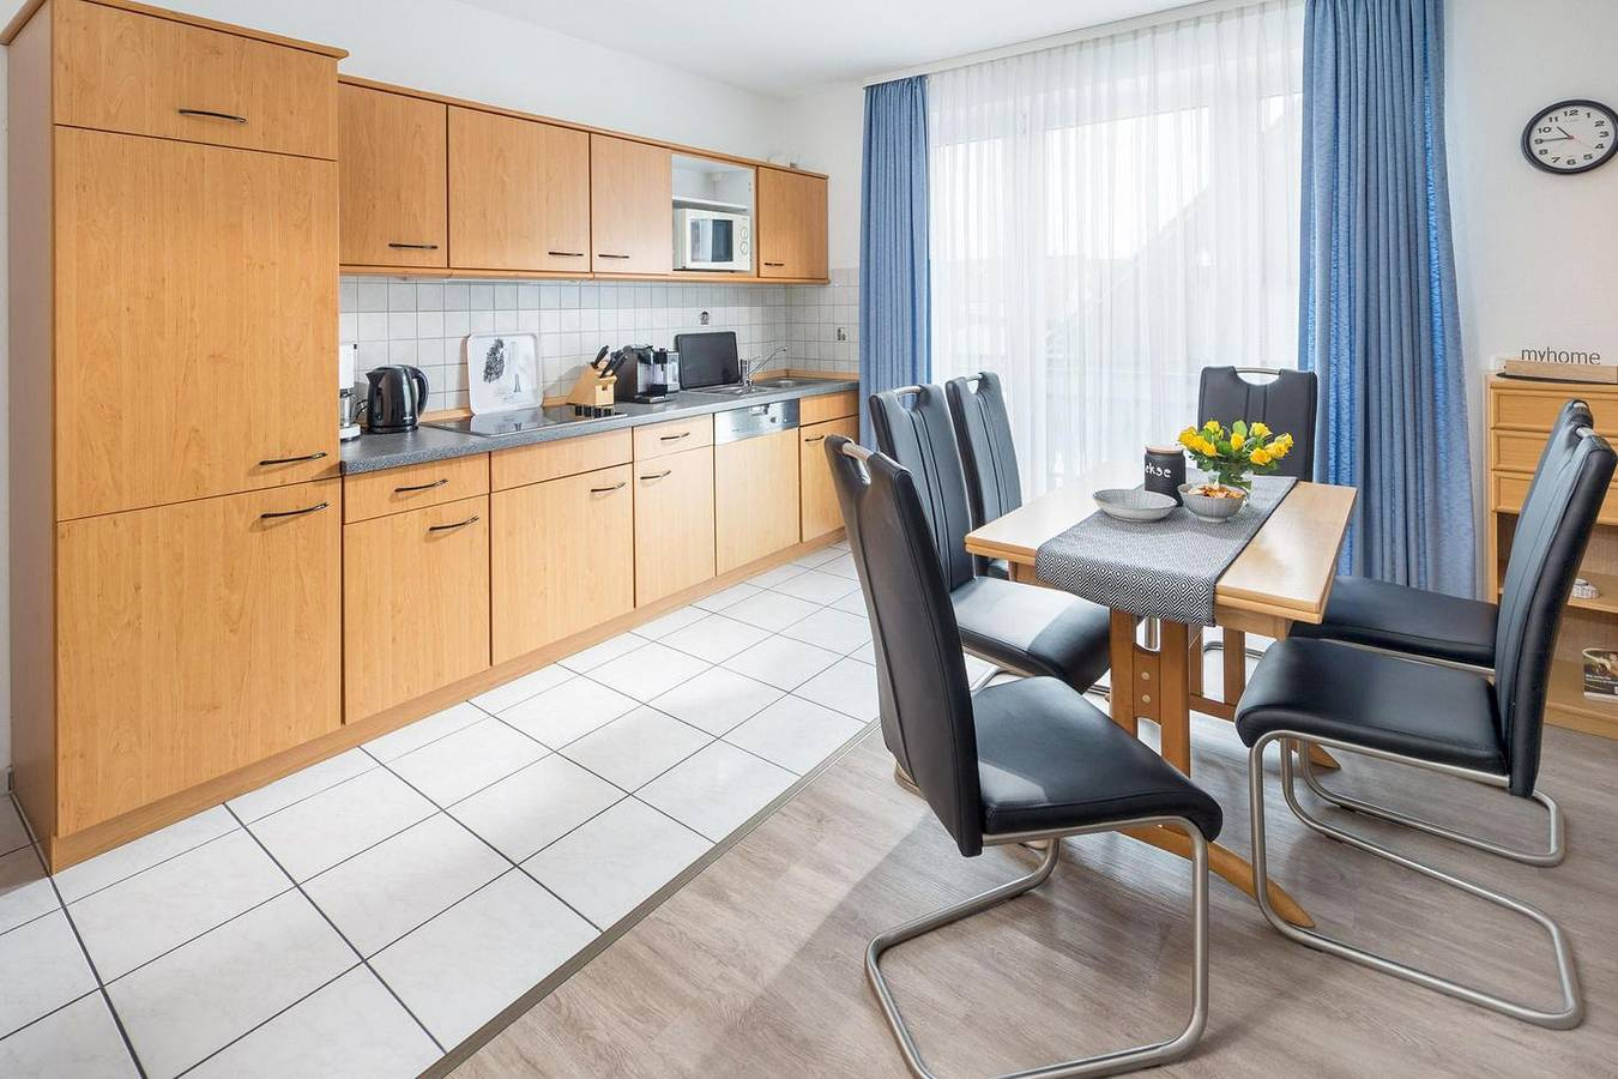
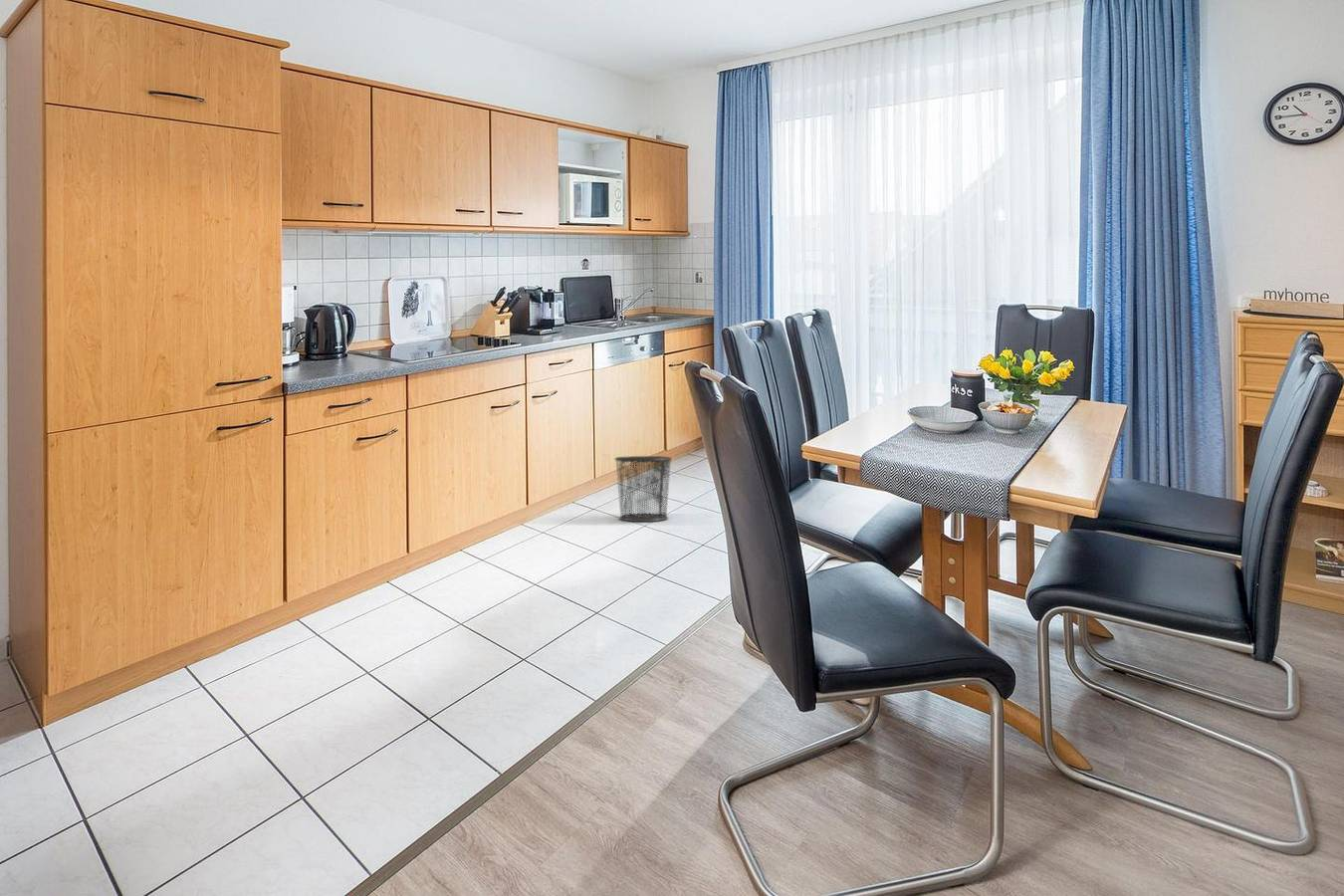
+ waste bin (643, 488)
